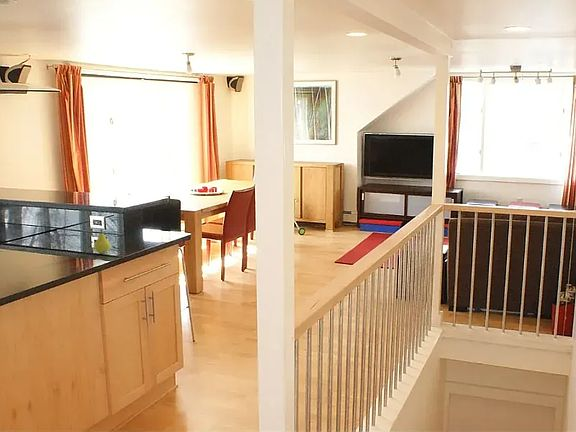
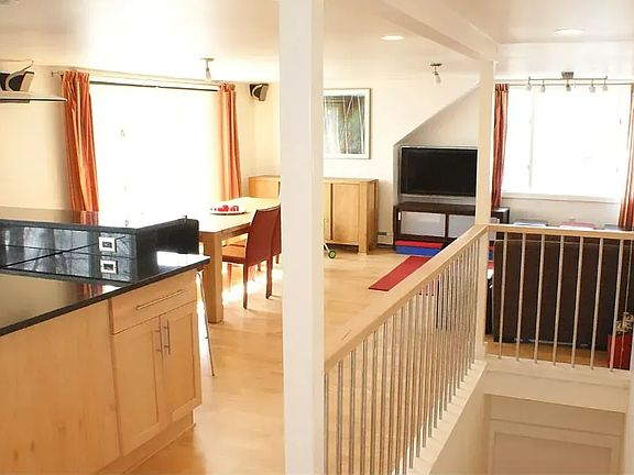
- fruit (101, 241)
